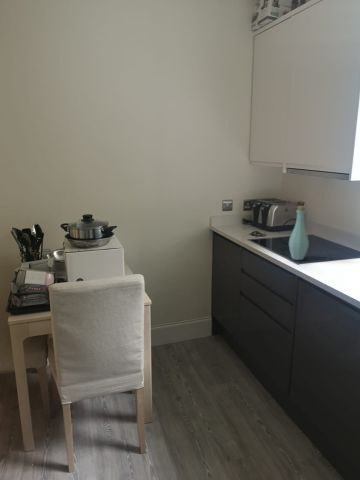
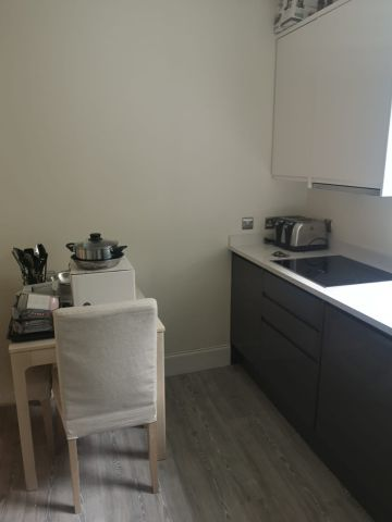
- bottle (299, 232)
